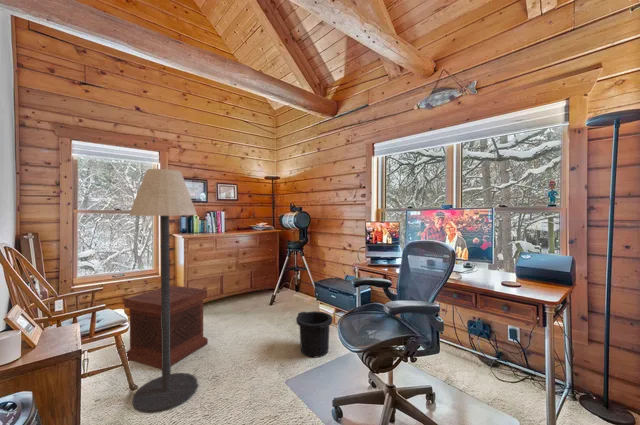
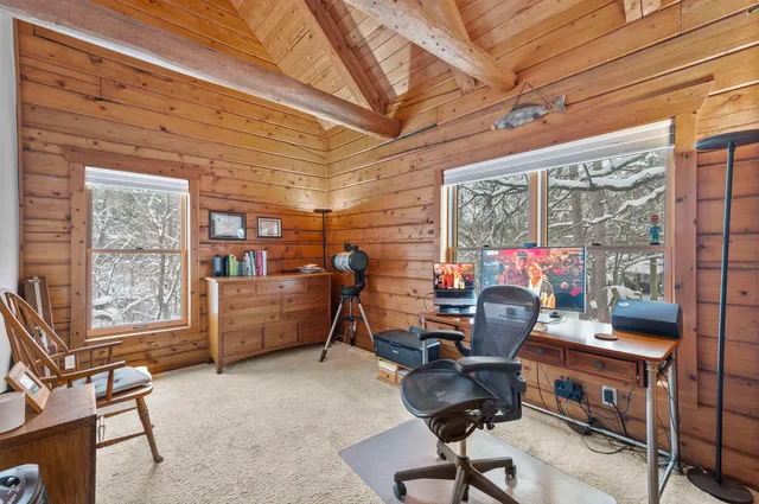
- trash can (314, 334)
- side table (170, 322)
- floor lamp (165, 282)
